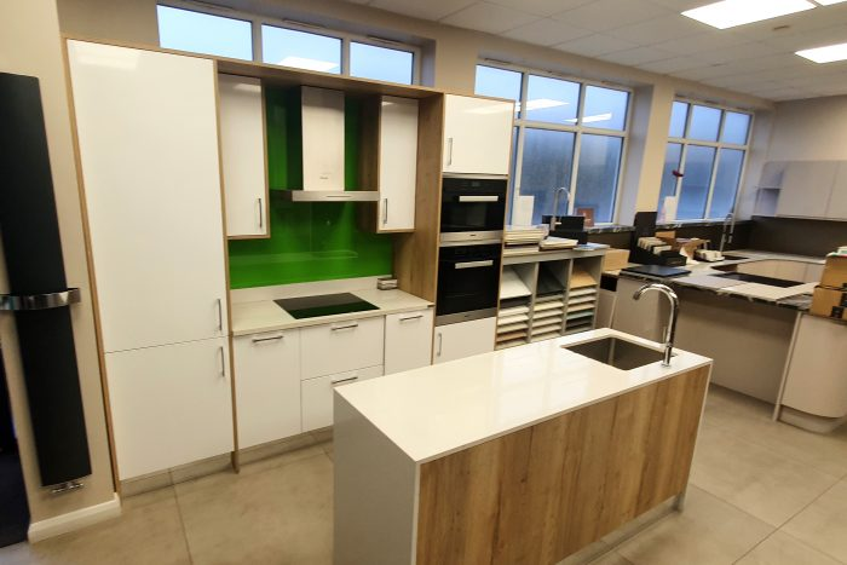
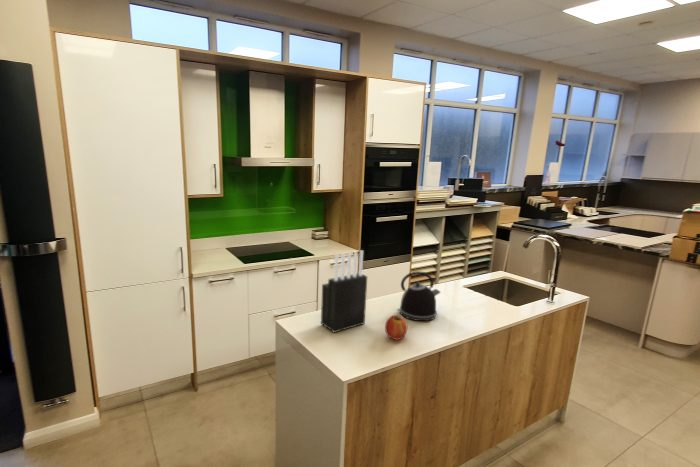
+ kettle (419, 292)
+ knife block (343, 287)
+ fruit (396, 326)
